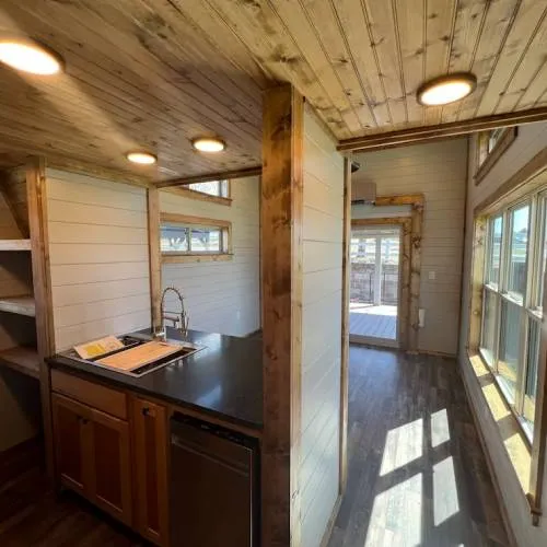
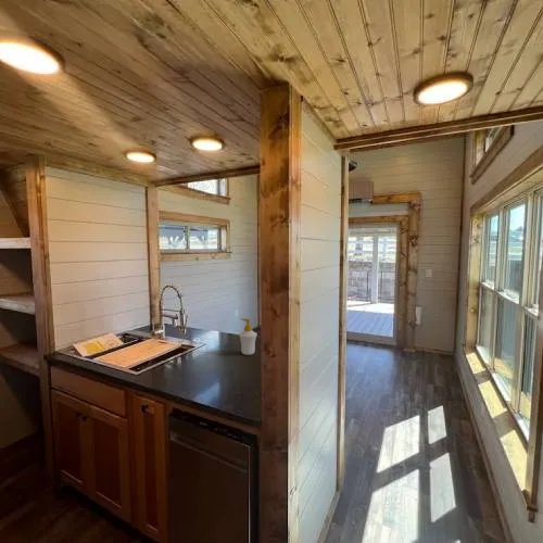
+ soap bottle (248, 336)
